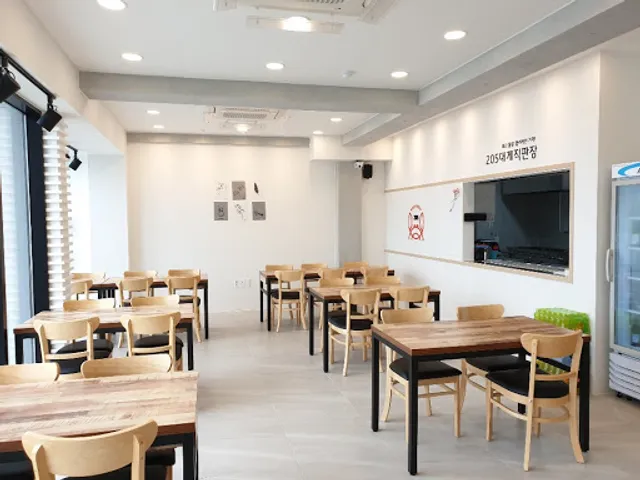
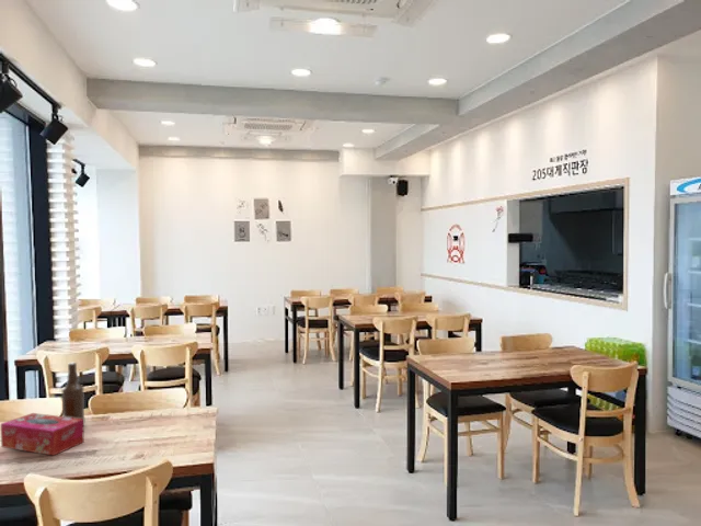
+ tissue box (43, 433)
+ bottle (72, 395)
